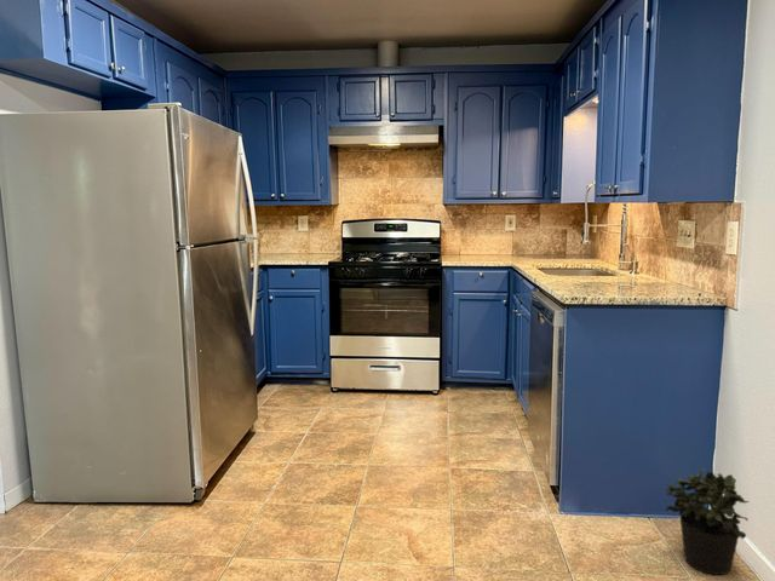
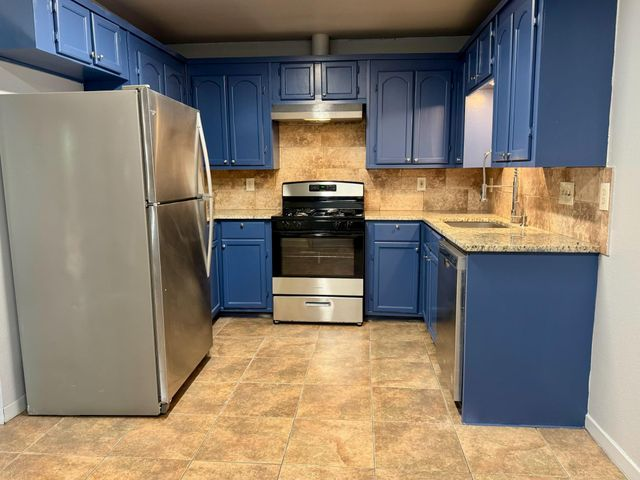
- potted plant (710, 518)
